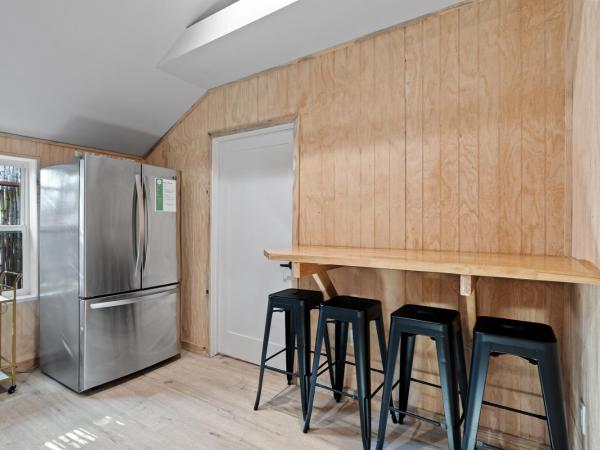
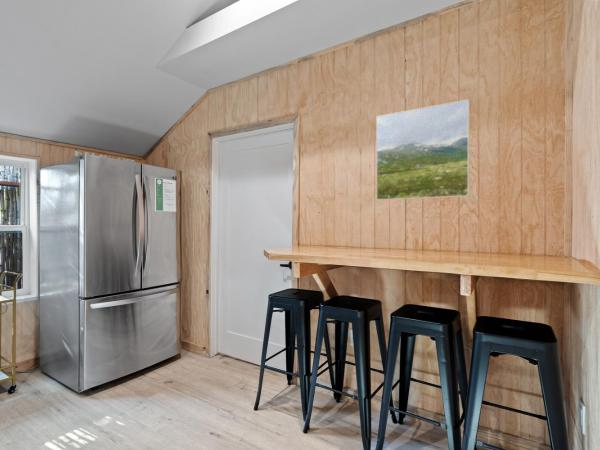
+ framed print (419, 153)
